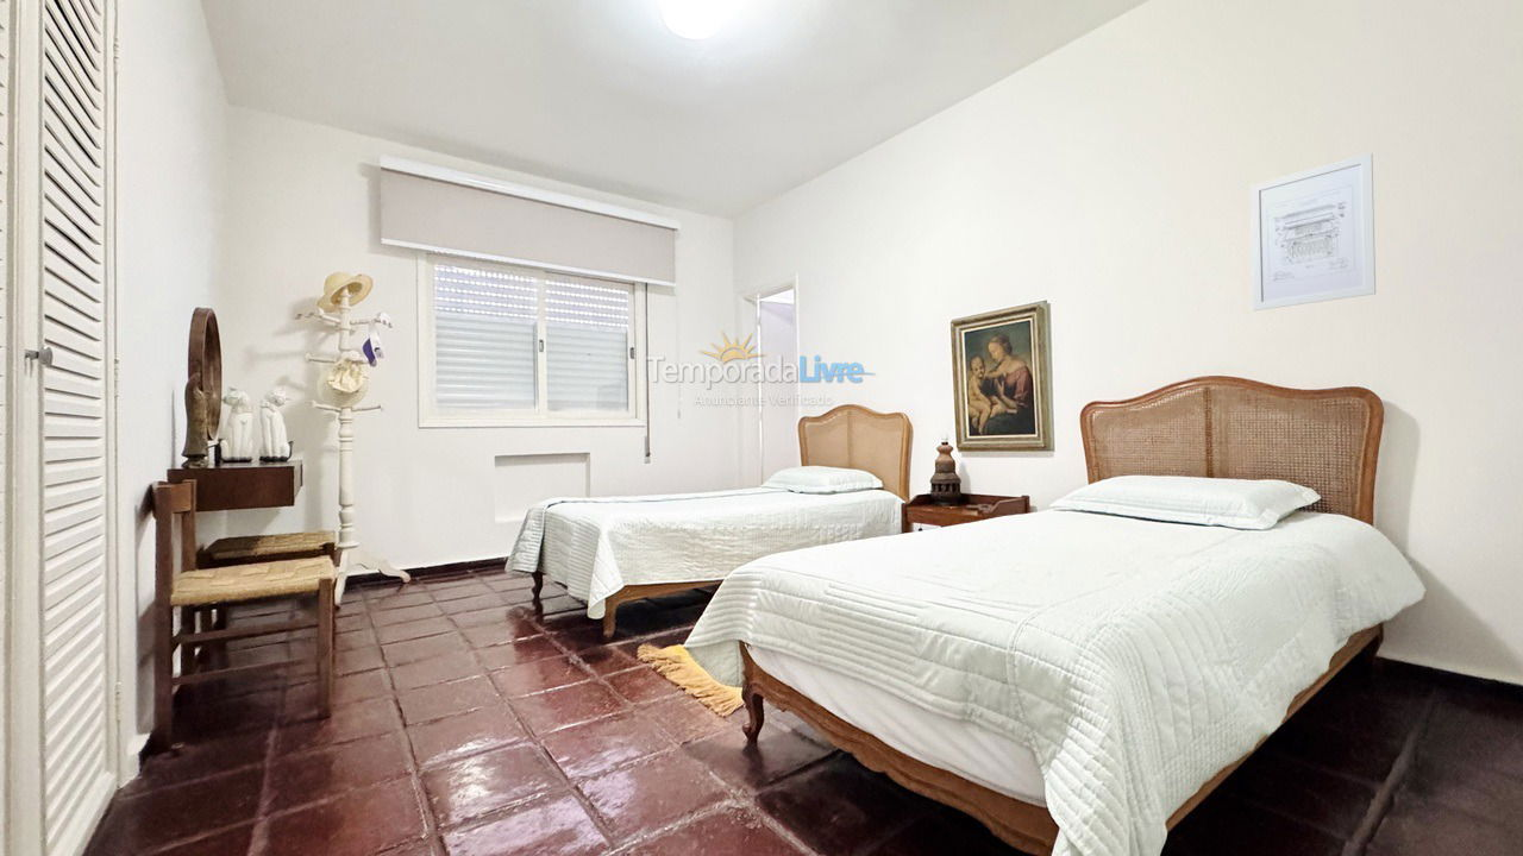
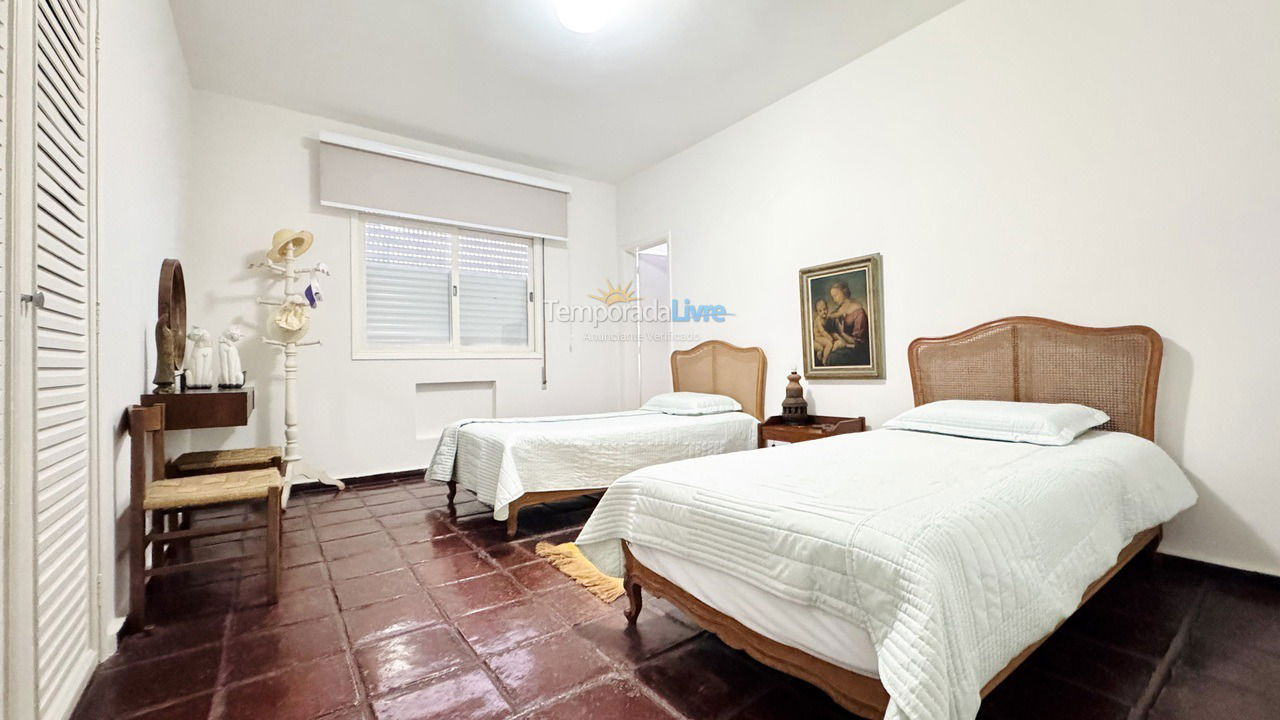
- wall art (1309, 235)
